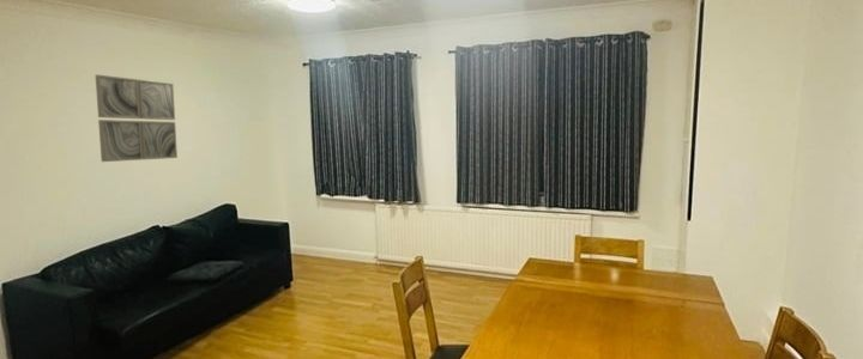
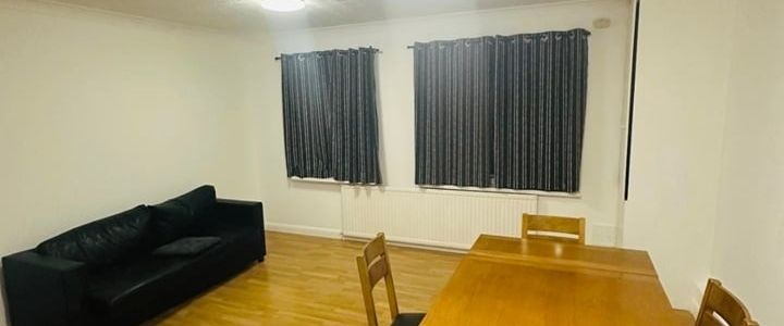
- wall art (139, 121)
